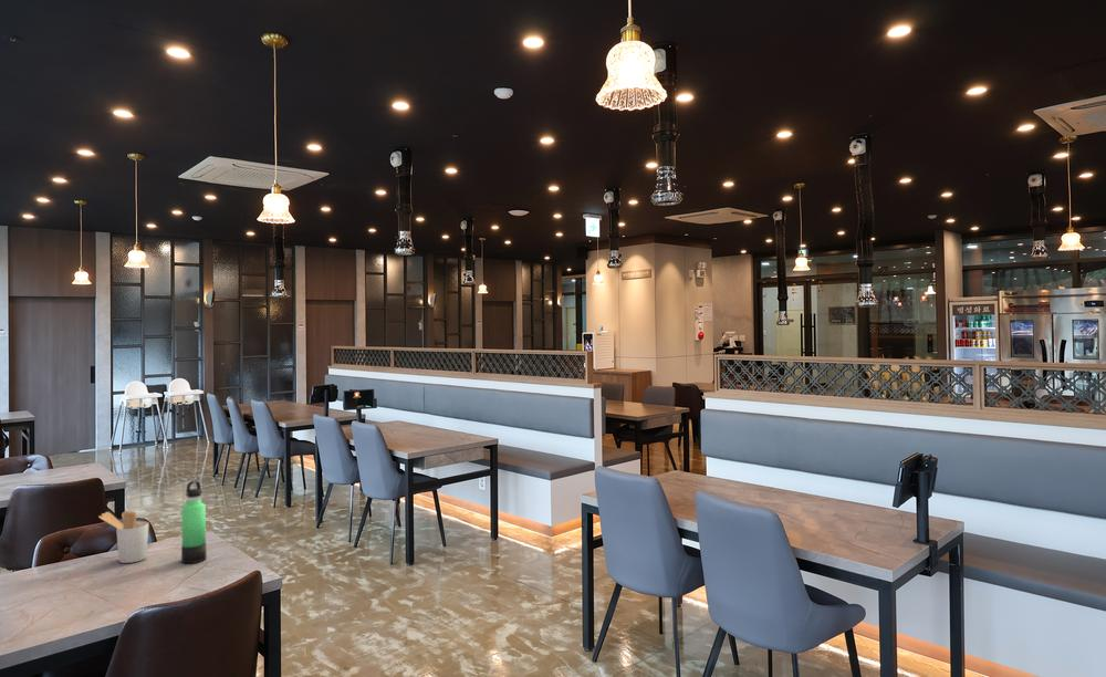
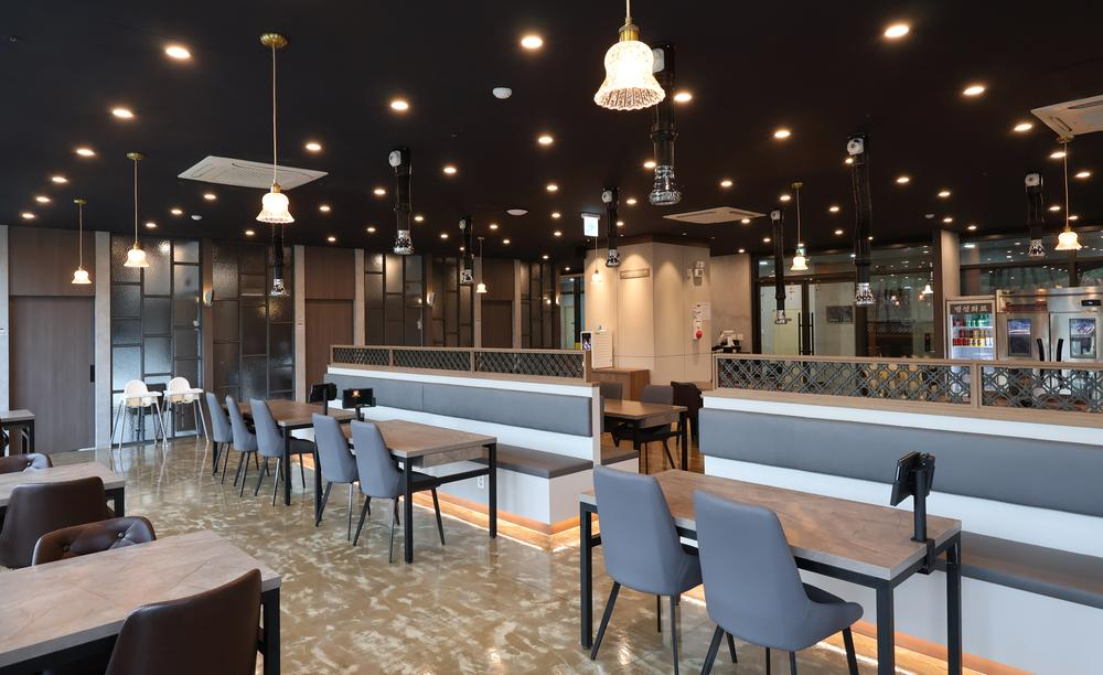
- utensil holder (124, 534)
- thermos bottle (194, 520)
